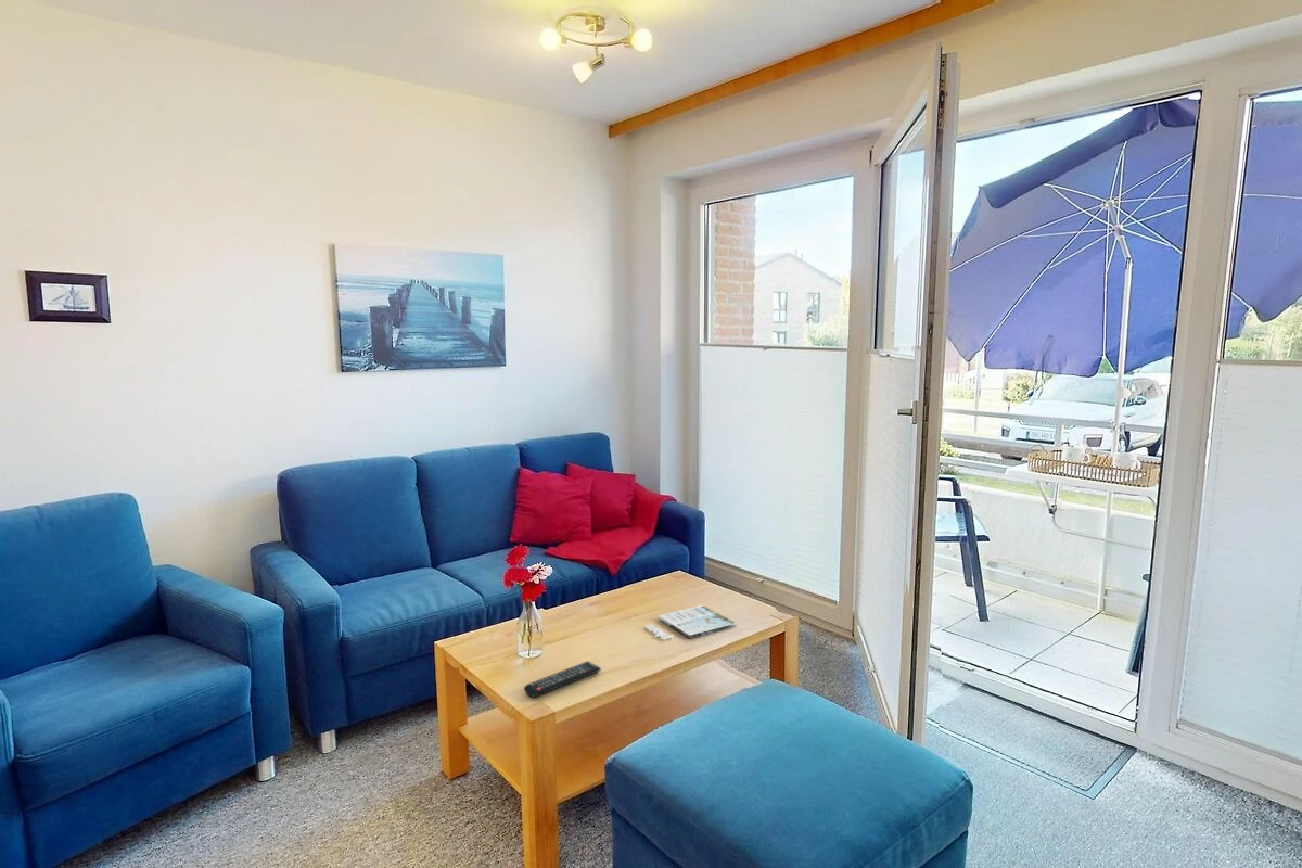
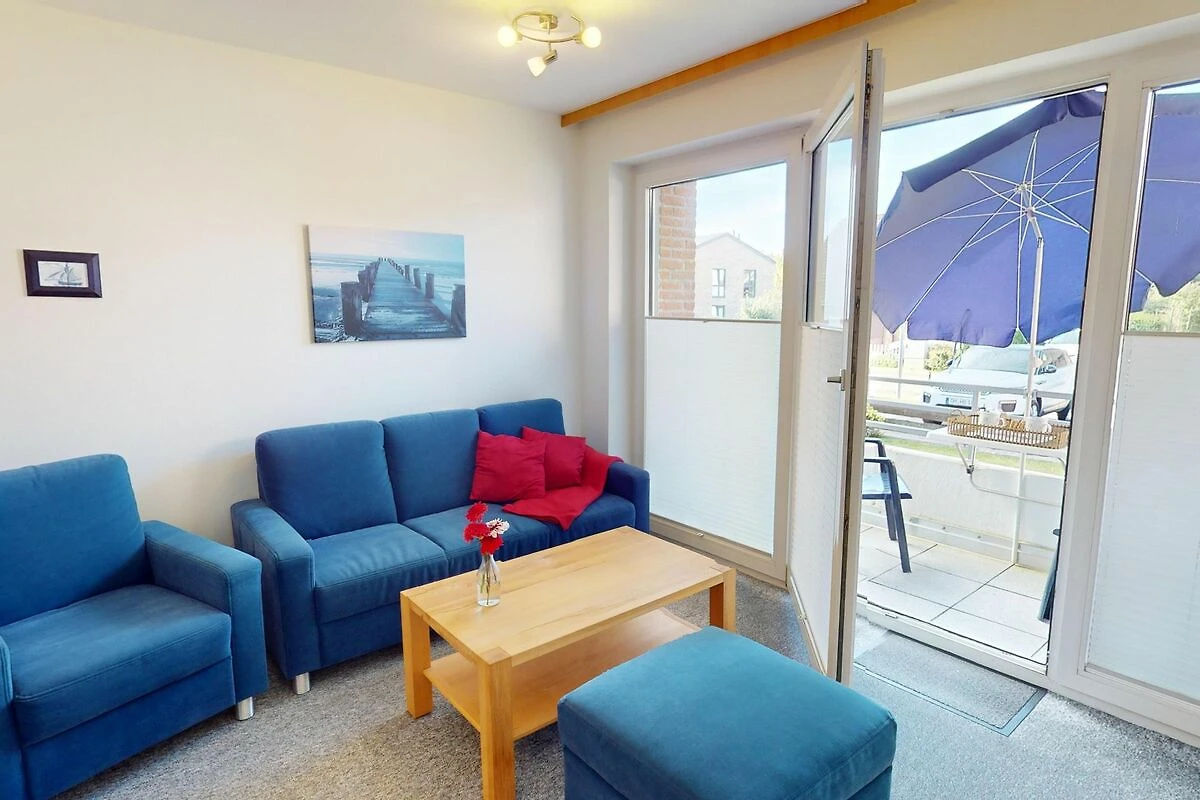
- remote control (563, 678)
- magazine (686, 623)
